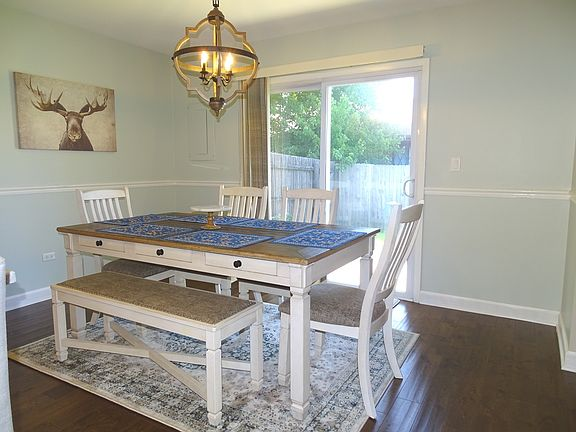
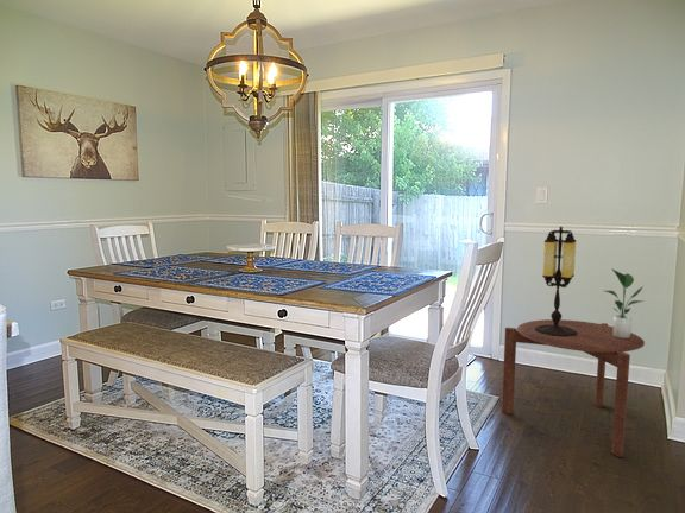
+ potted plant (627, 302)
+ side table (597, 375)
+ table lamp (558, 278)
